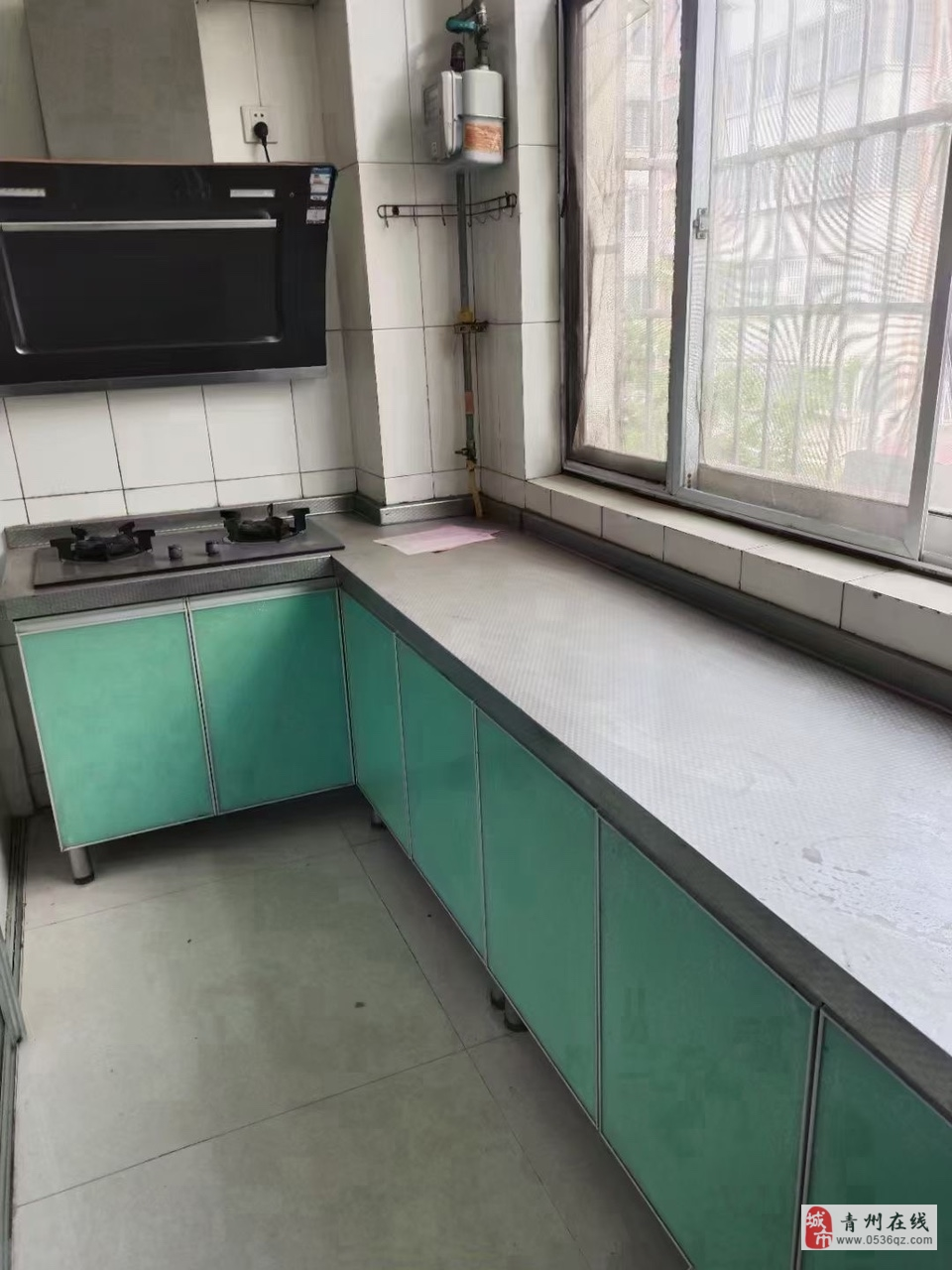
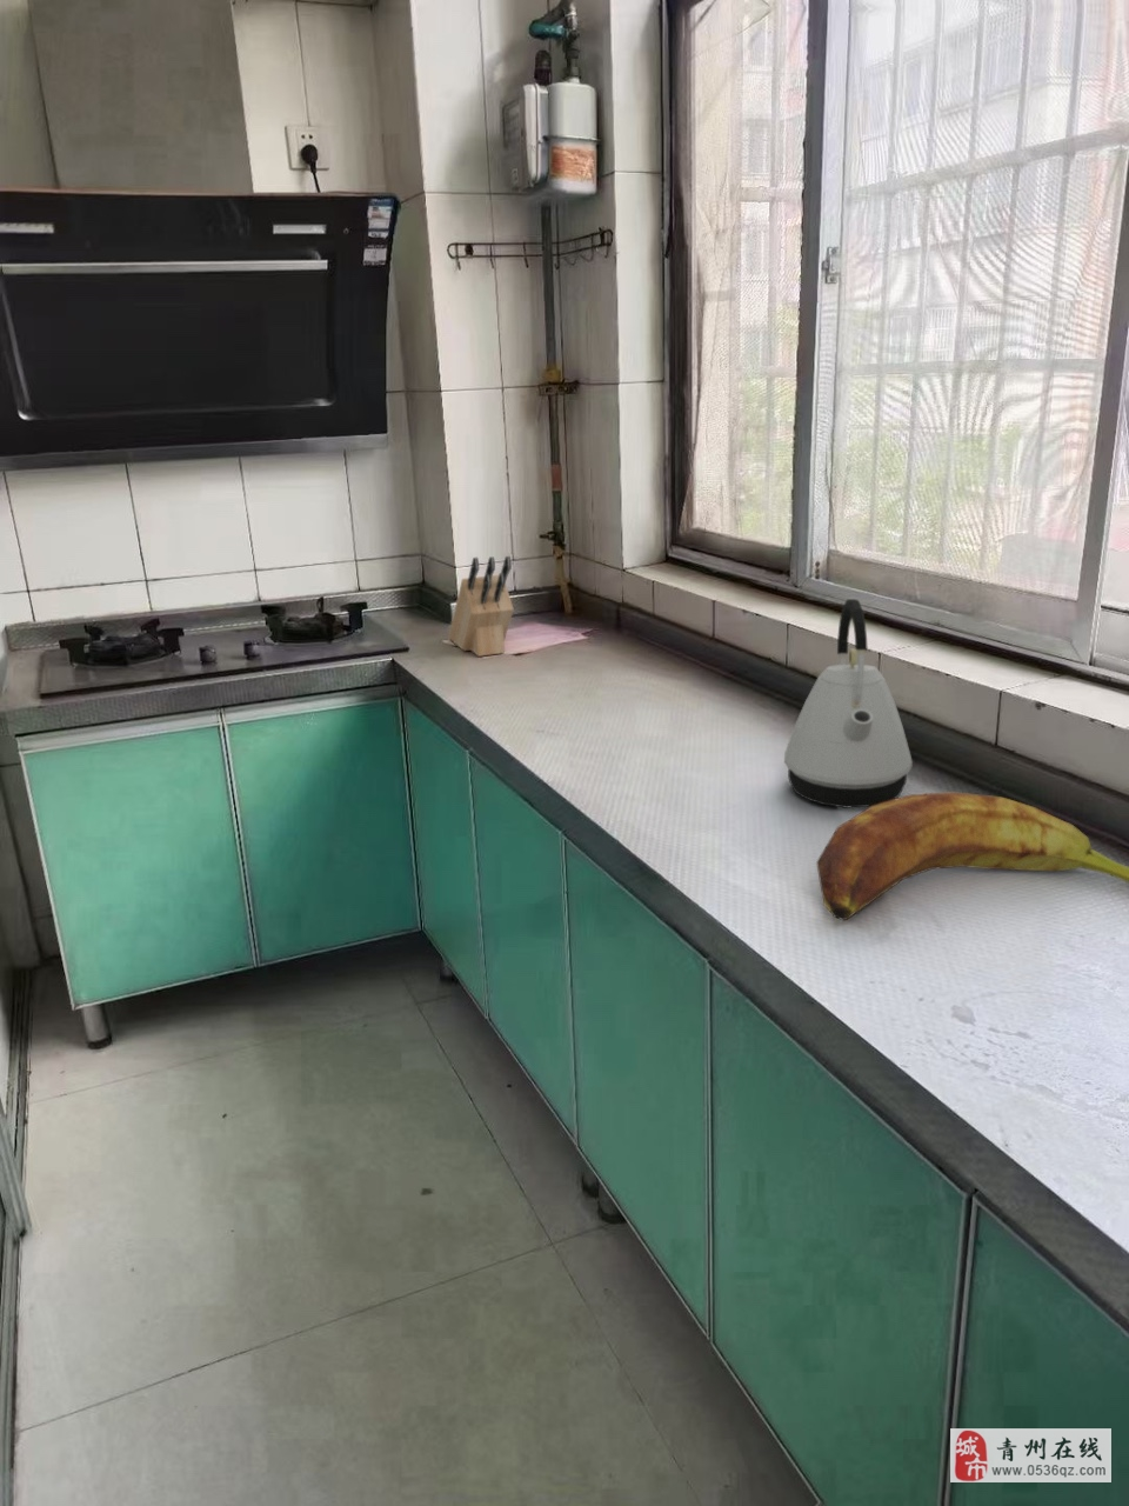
+ knife block (480, 599)
+ kettle (850, 698)
+ banana (978, 854)
